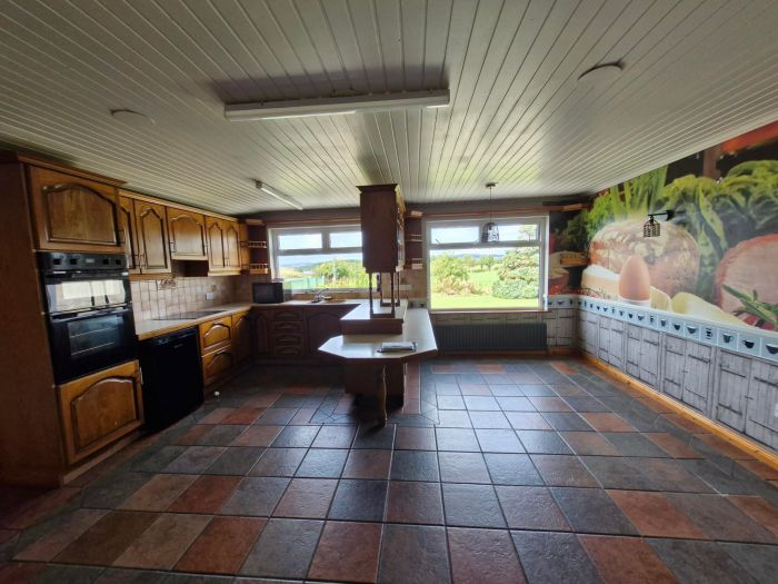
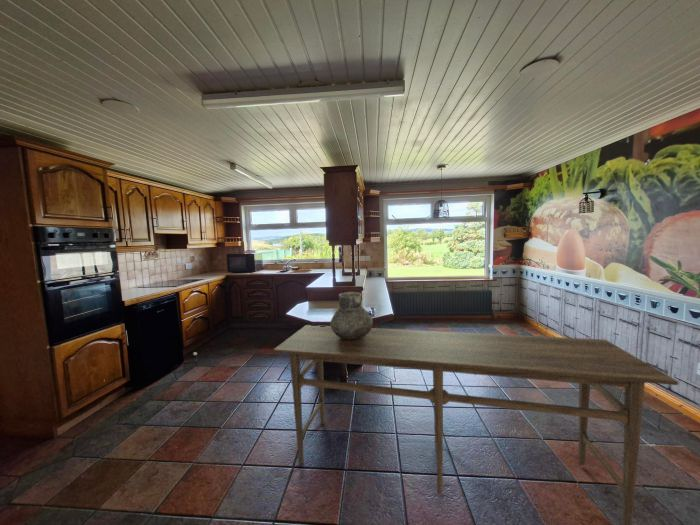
+ vase (351, 314)
+ dining table (437, 405)
